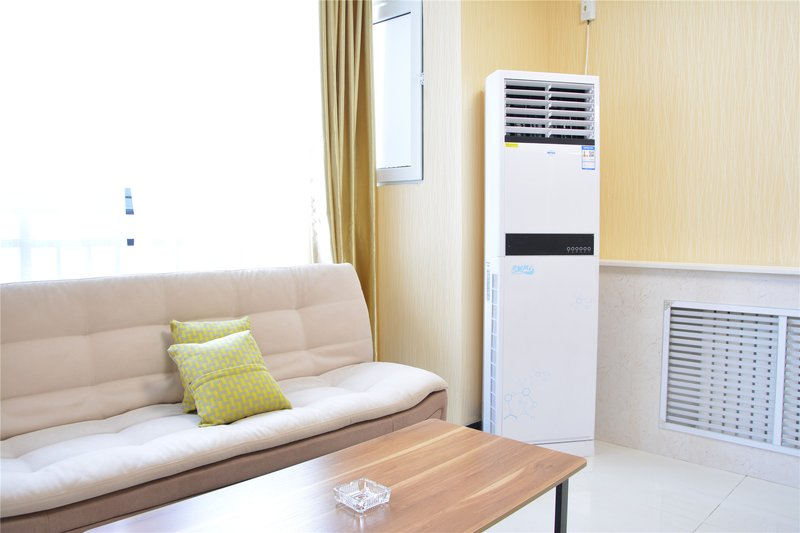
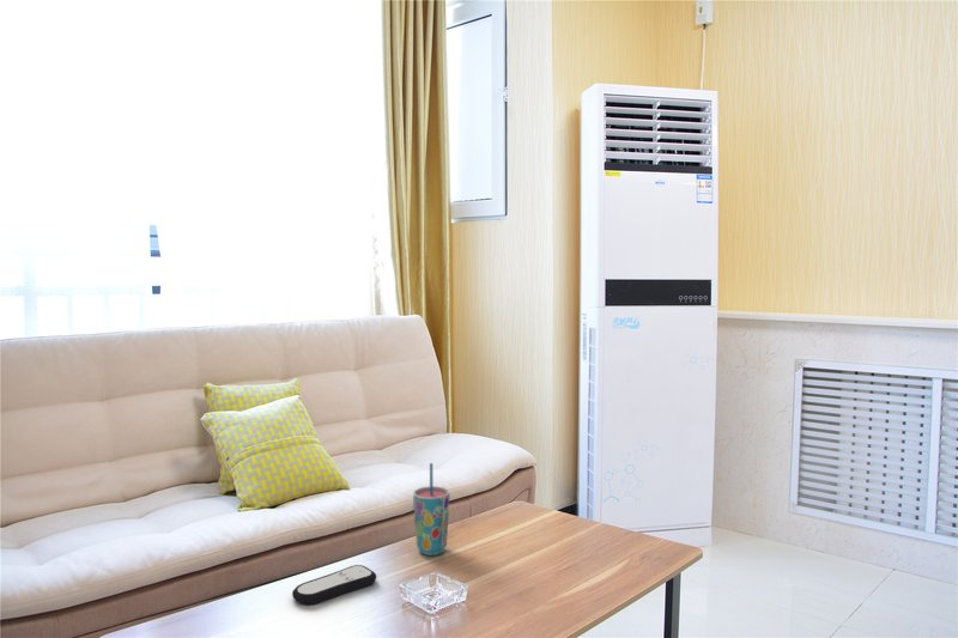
+ cup (431, 506)
+ remote control (334, 583)
